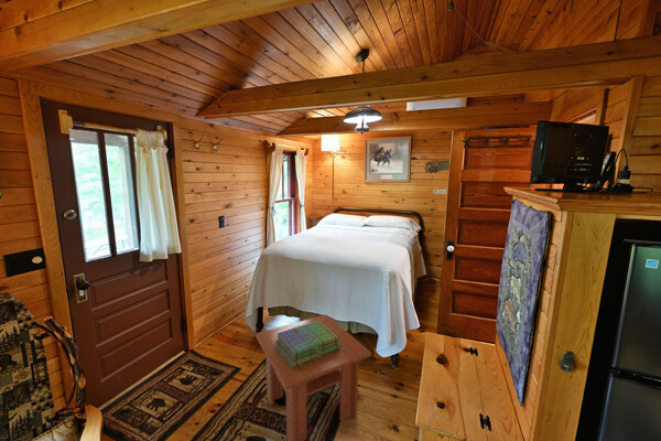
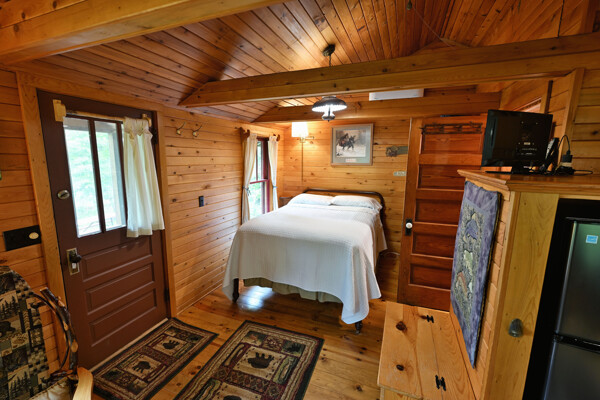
- coffee table (310, 375)
- stack of books (306, 341)
